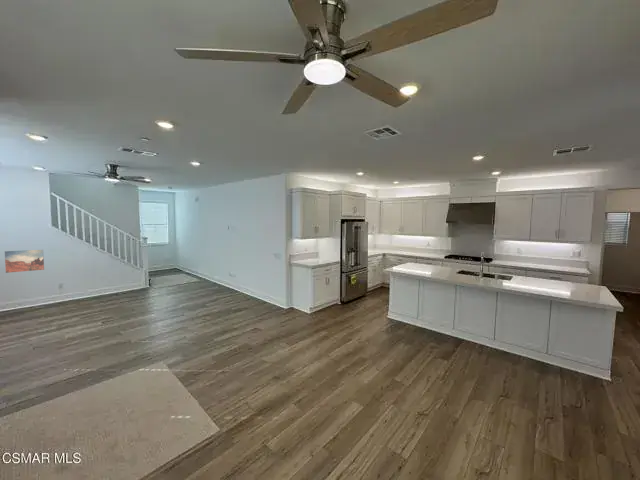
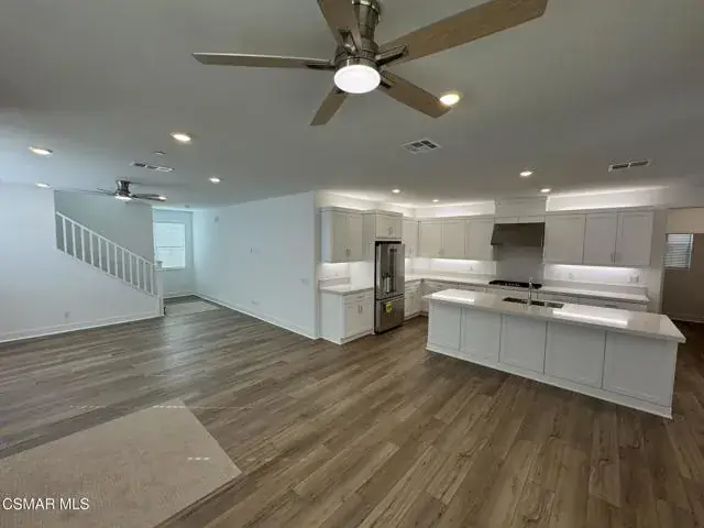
- wall art (25, 260)
